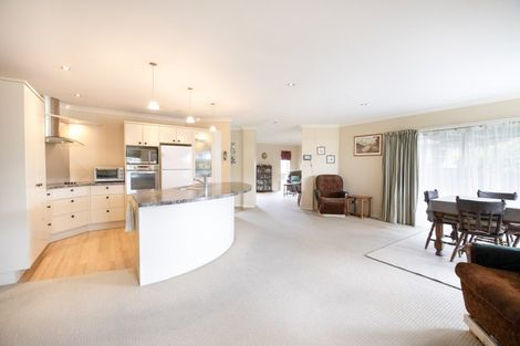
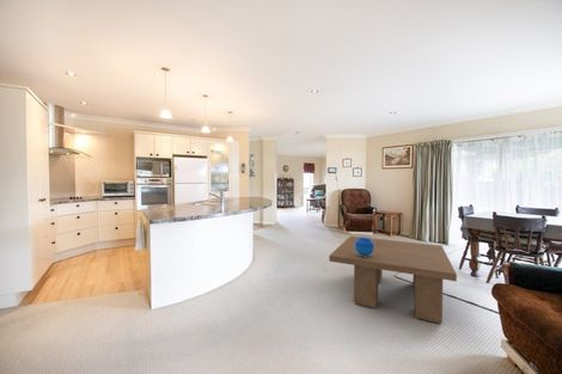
+ coffee table (389, 270)
+ decorative sphere (364, 246)
